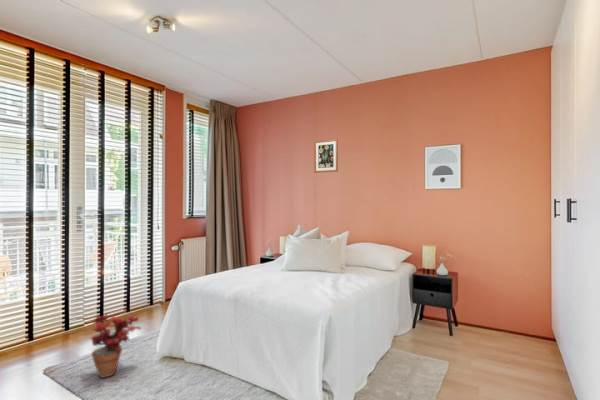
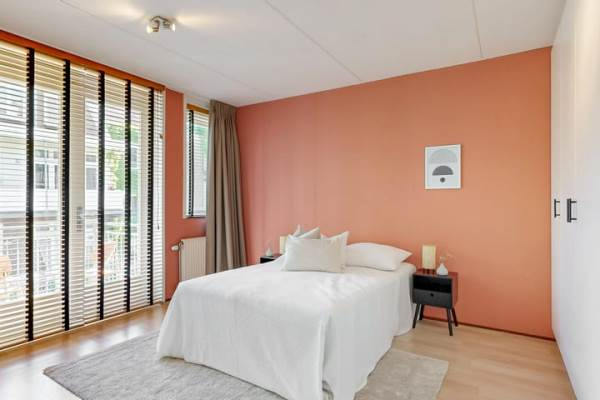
- wall art (325, 156)
- potted plant (112, 344)
